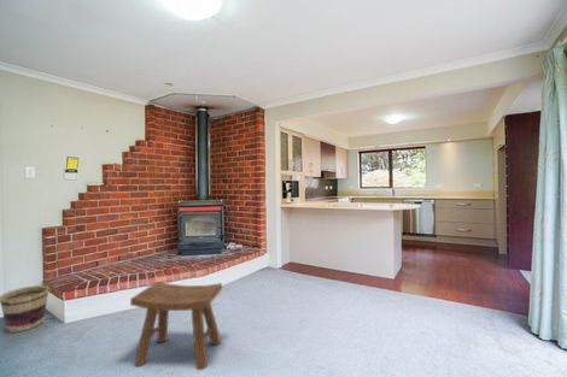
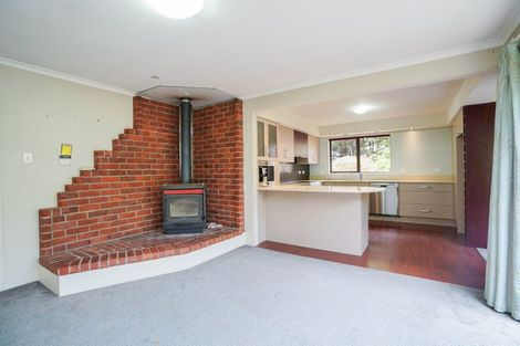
- basket (25, 308)
- stool (180, 310)
